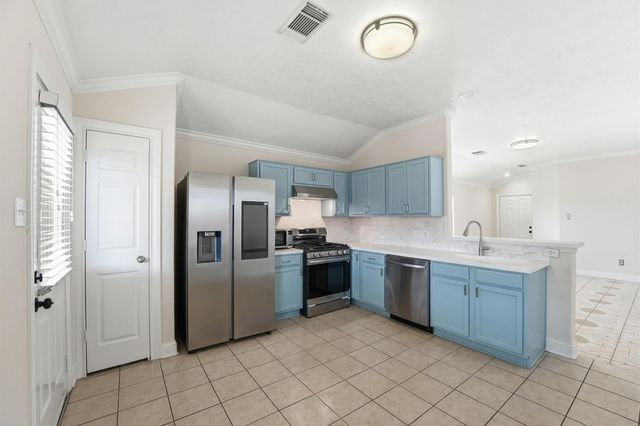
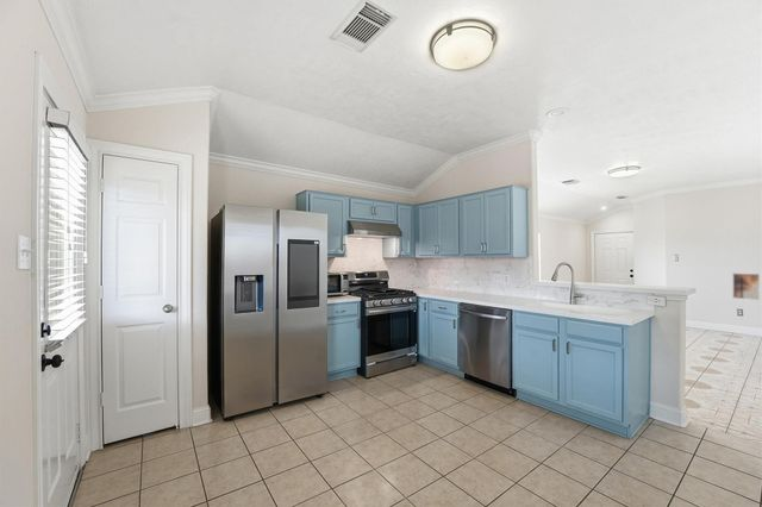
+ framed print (745, 286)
